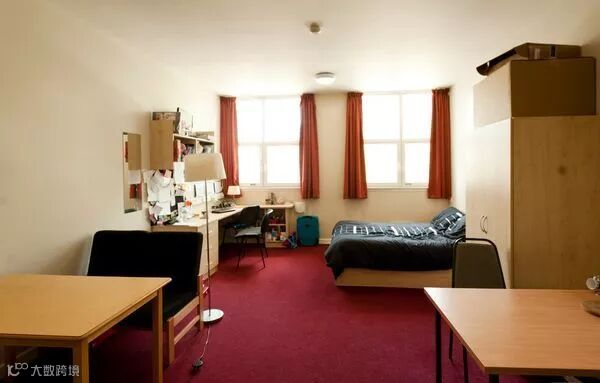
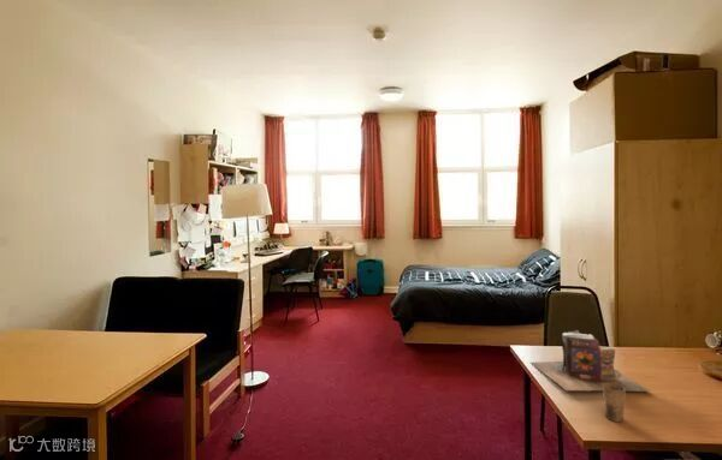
+ cup (614, 398)
+ books (584, 356)
